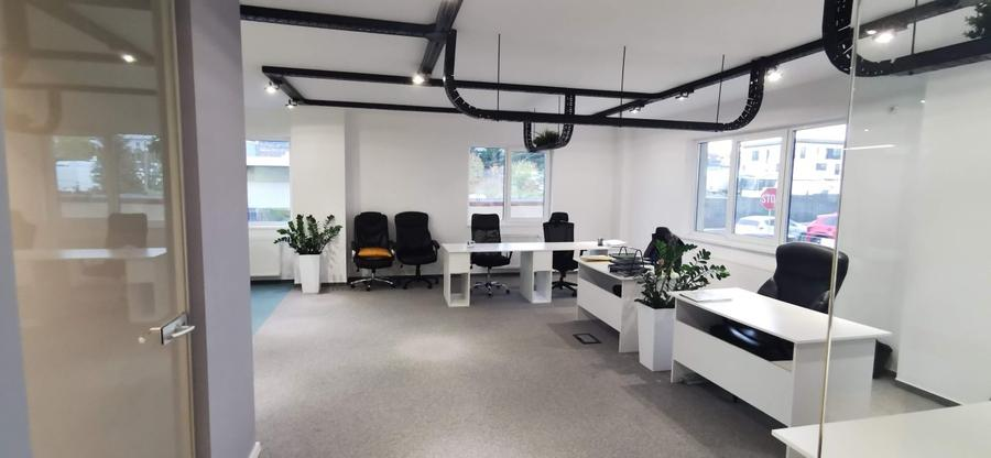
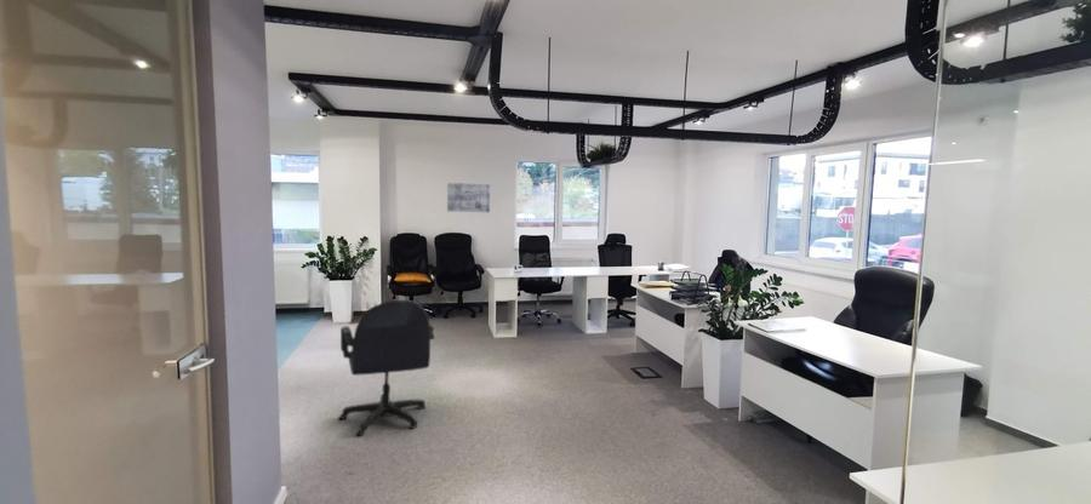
+ office chair (385, 356)
+ wall art (468, 197)
